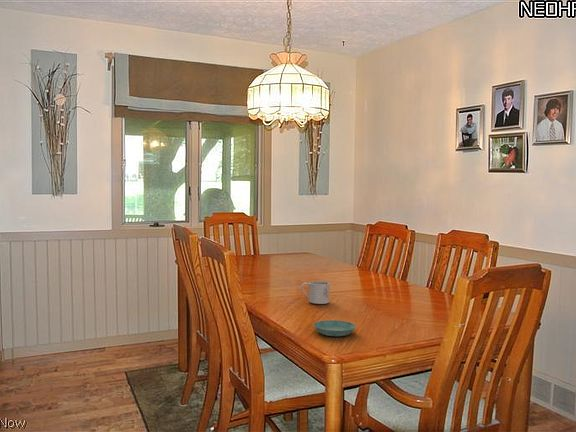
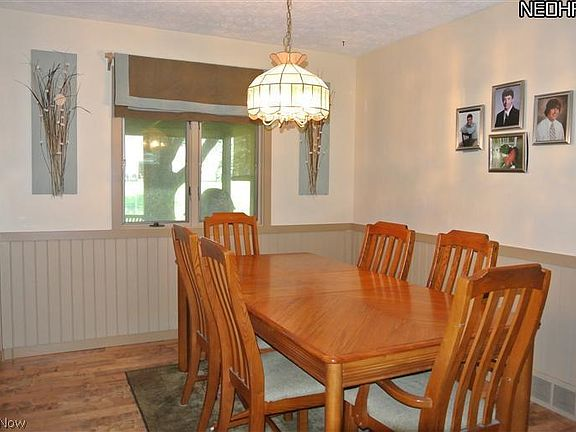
- saucer (334, 328)
- mug (315, 292)
